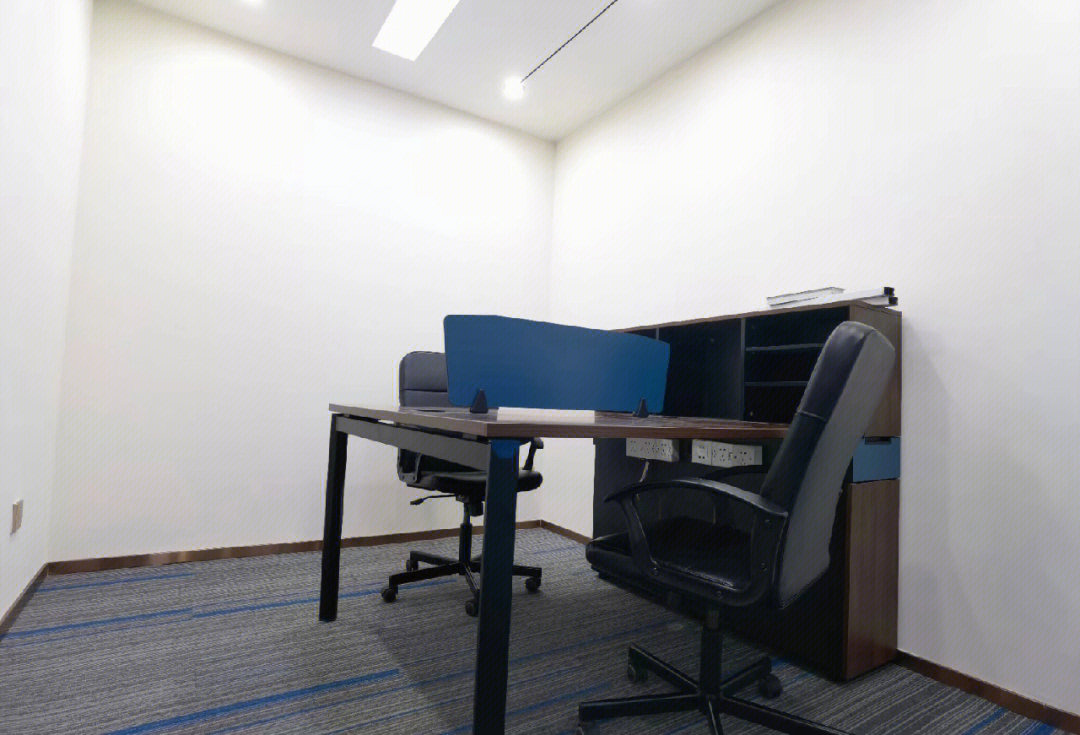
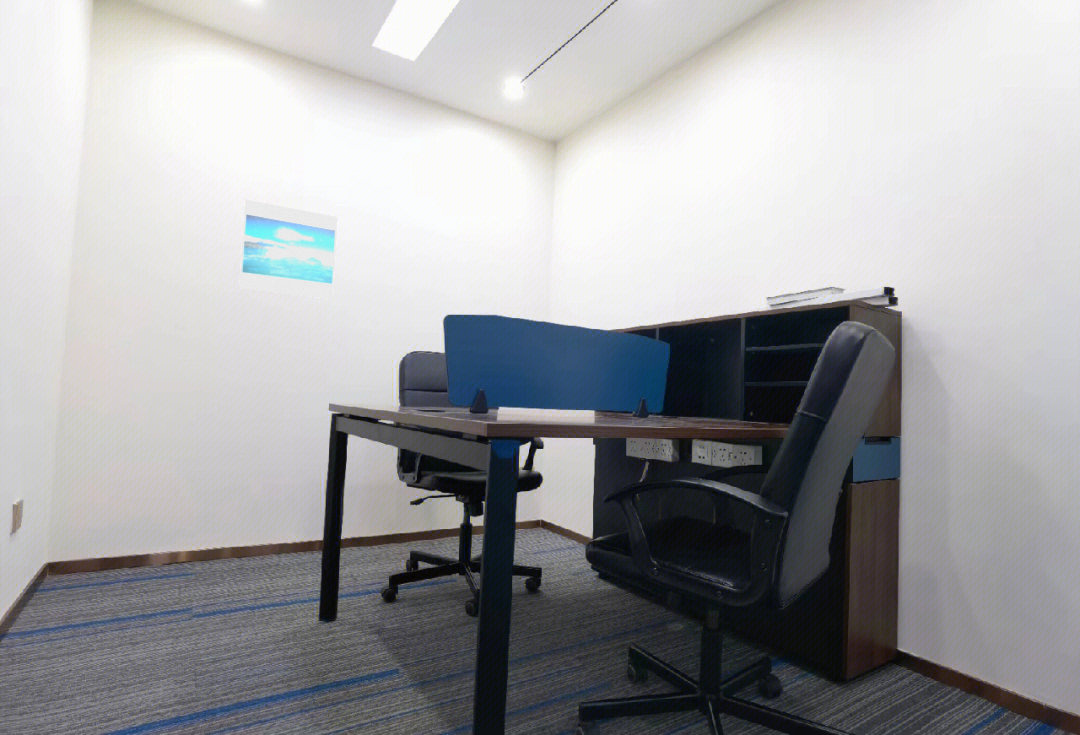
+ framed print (290, 251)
